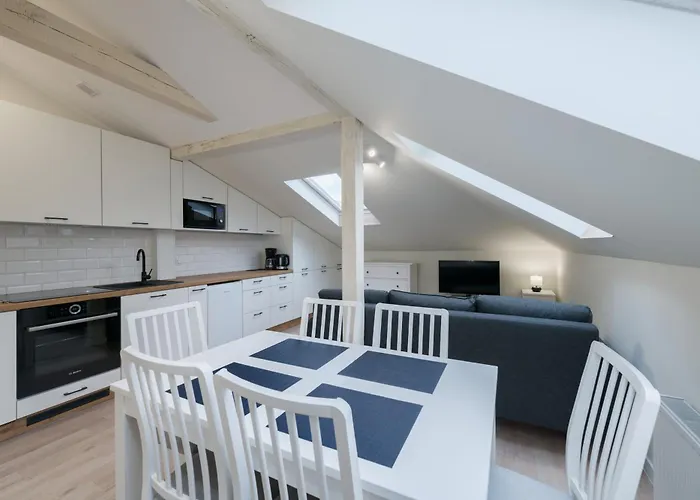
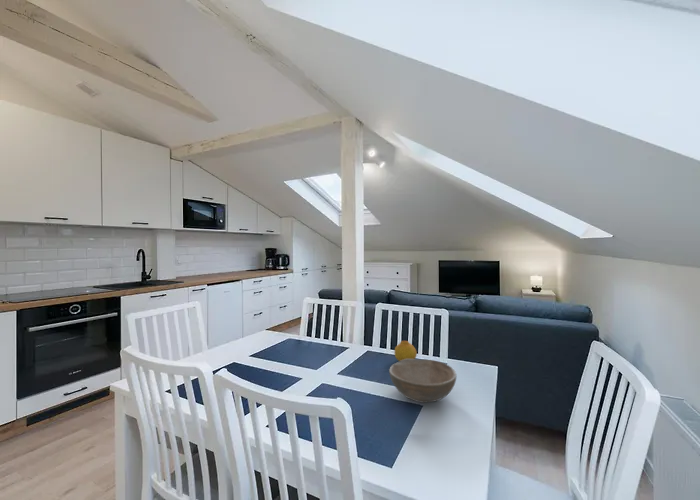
+ fruit (405, 351)
+ bowl (422, 383)
